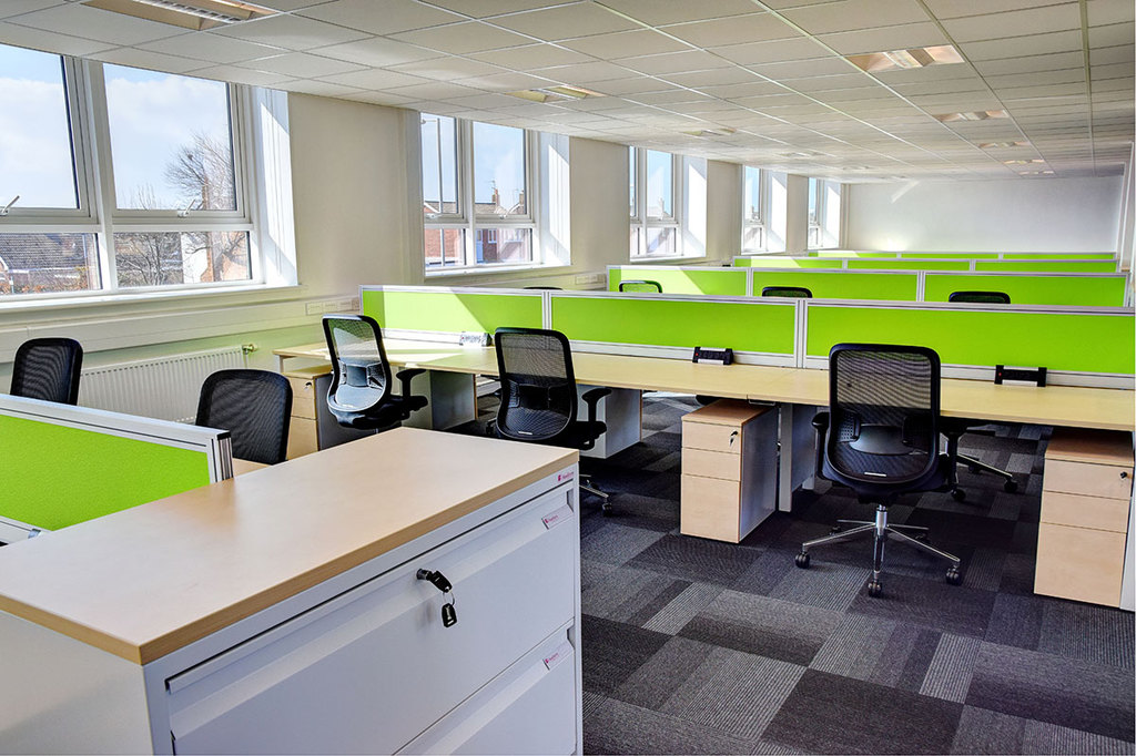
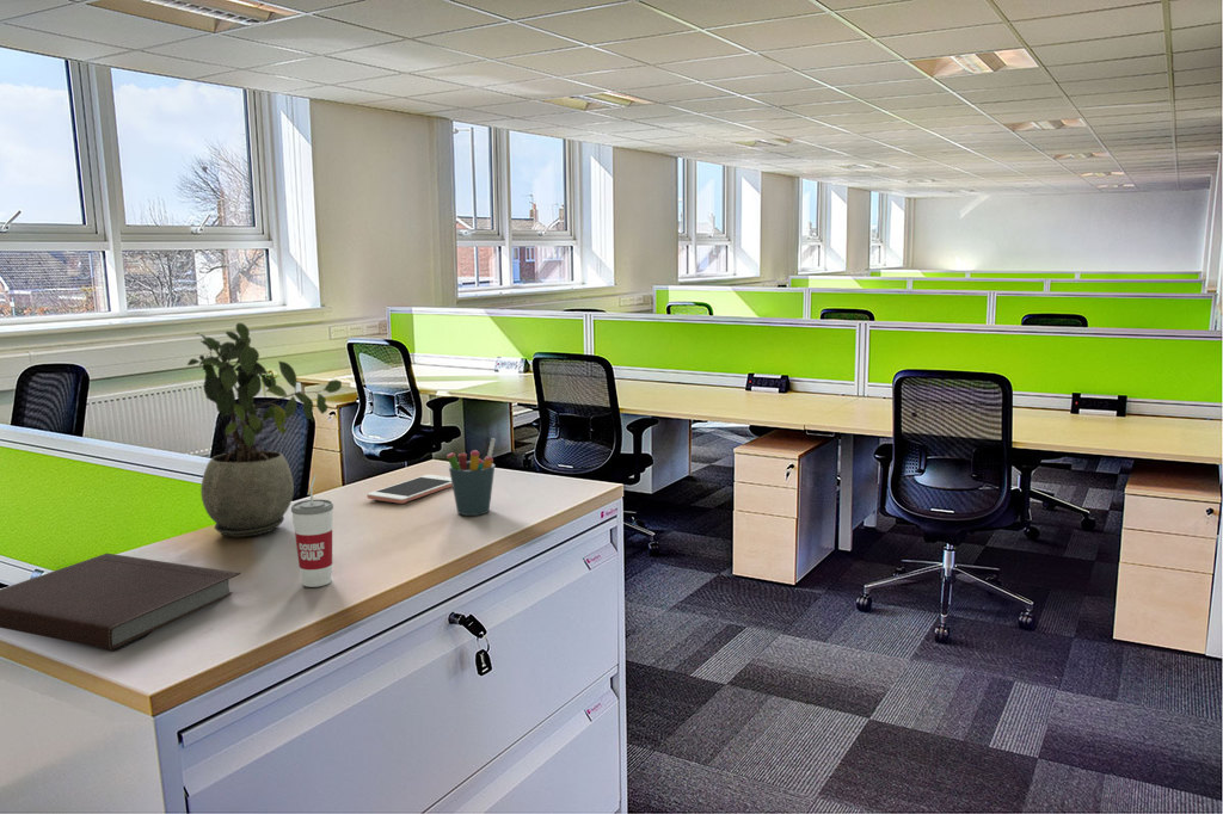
+ potted plant (262, 427)
+ cell phone (416, 488)
+ notebook (109, 597)
+ cup (313, 529)
+ pen holder (472, 476)
